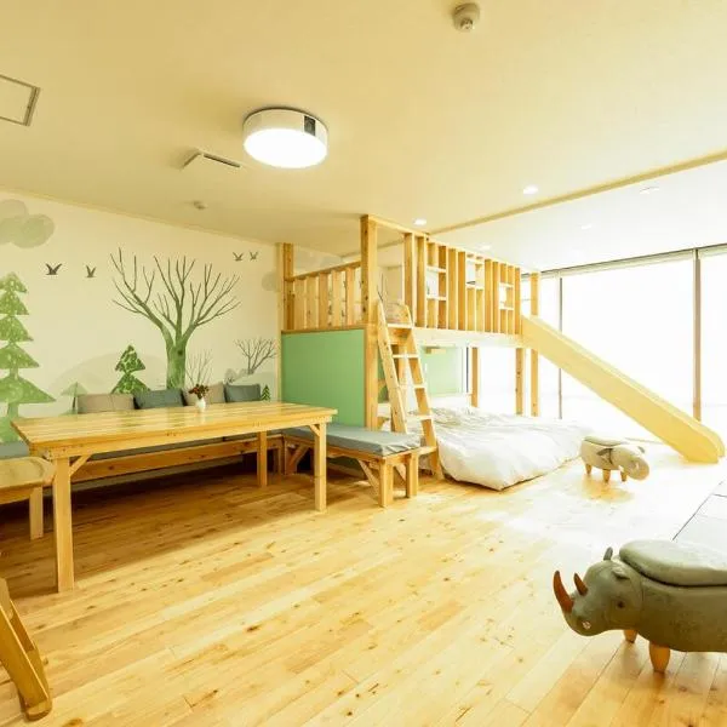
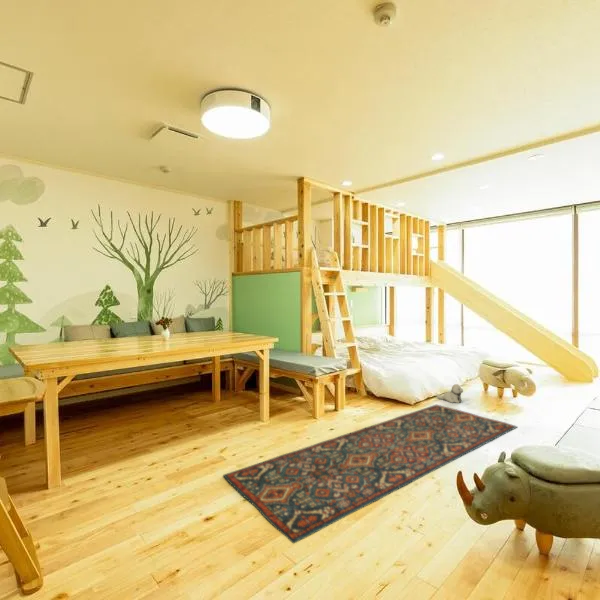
+ plush toy (450, 392)
+ rug (392, 447)
